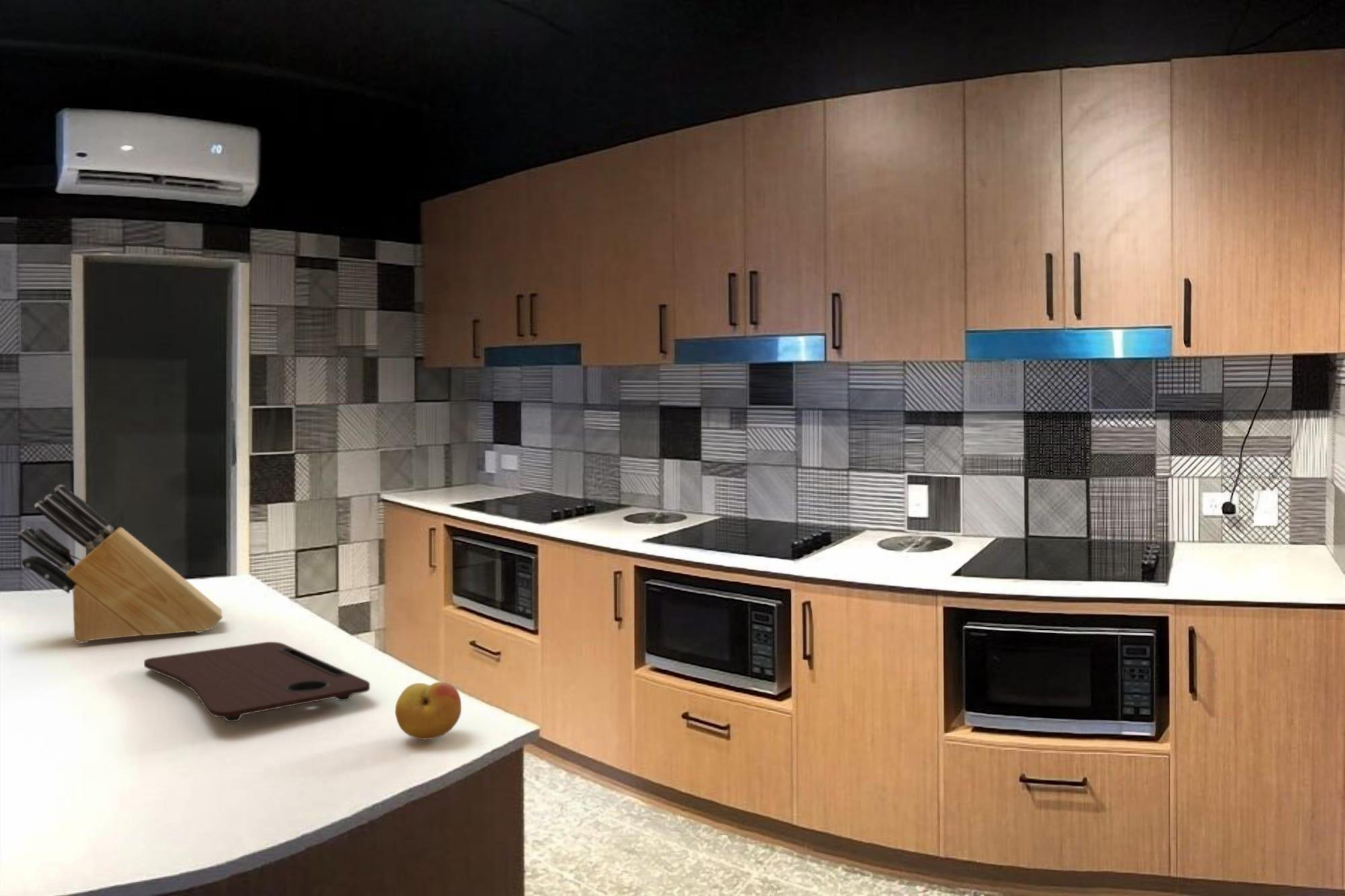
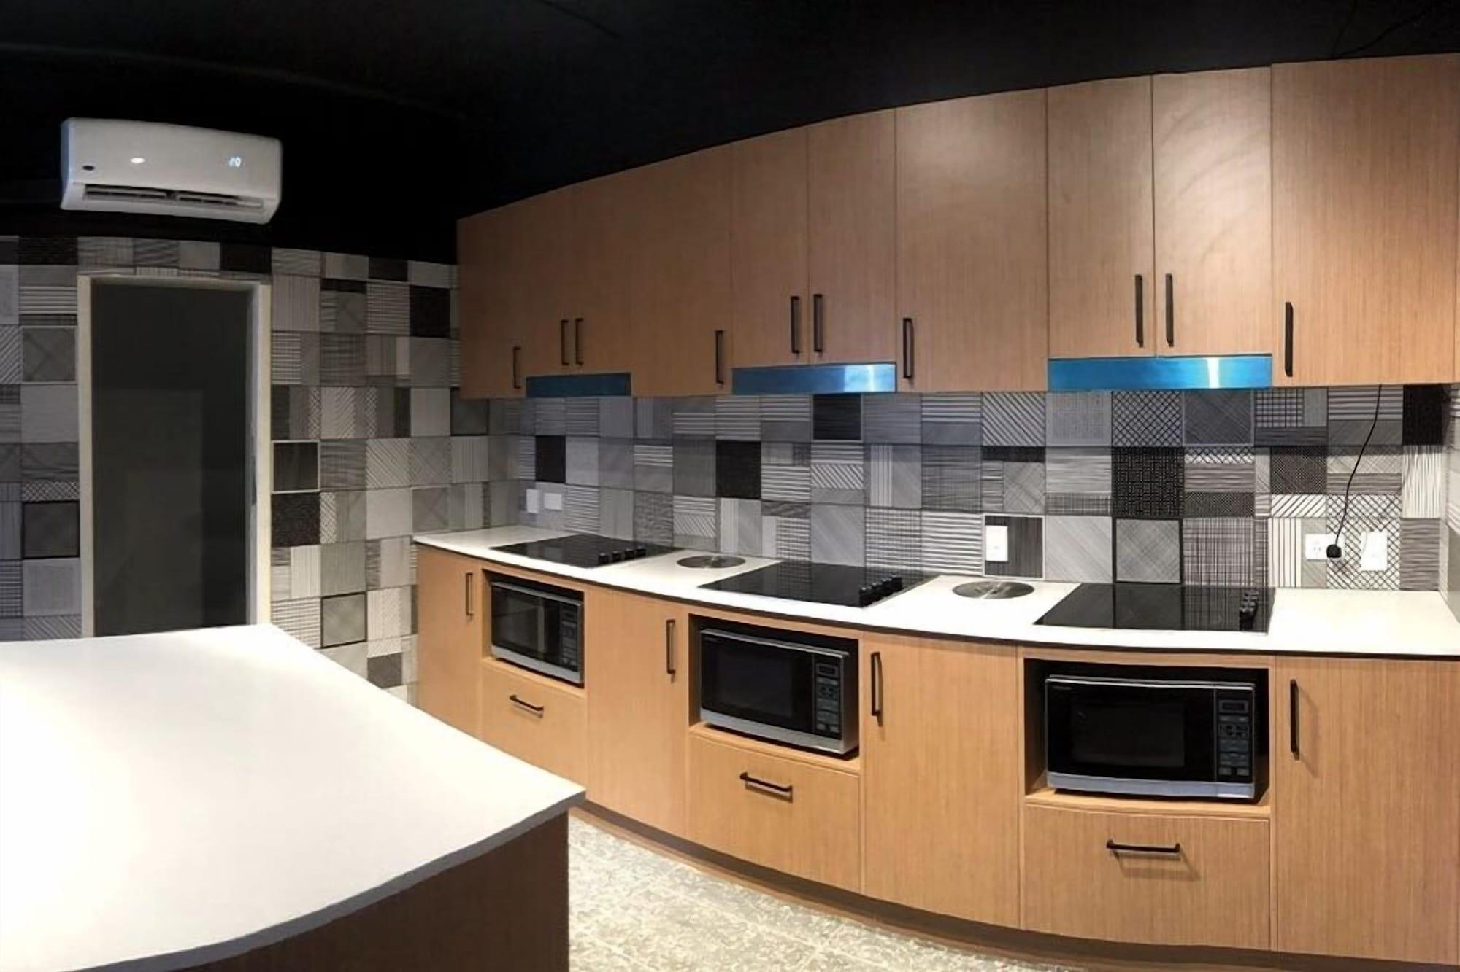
- fruit (429, 710)
- knife block (125, 559)
- cutting board (252, 678)
